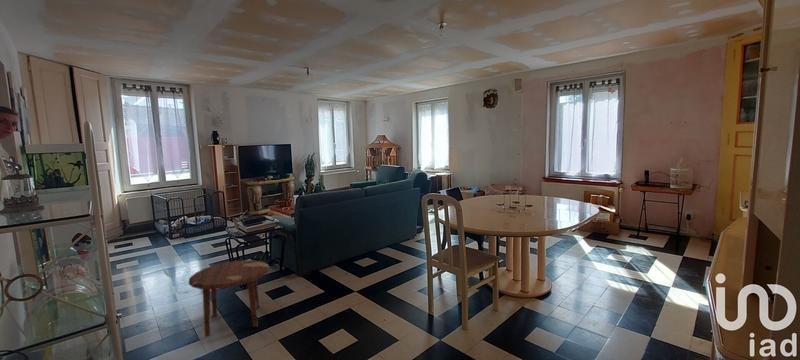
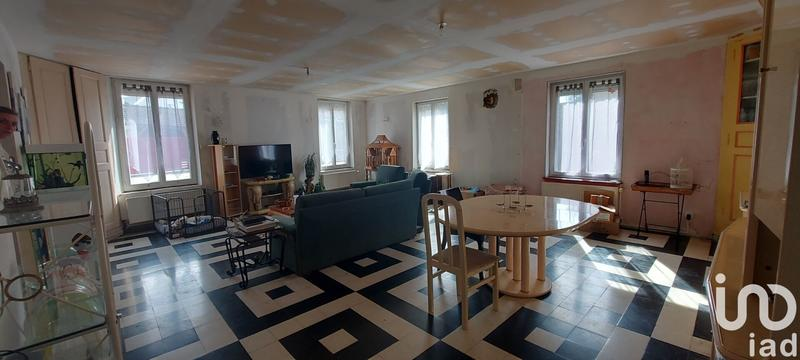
- side table (228, 287)
